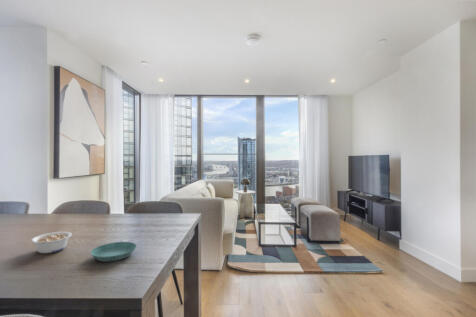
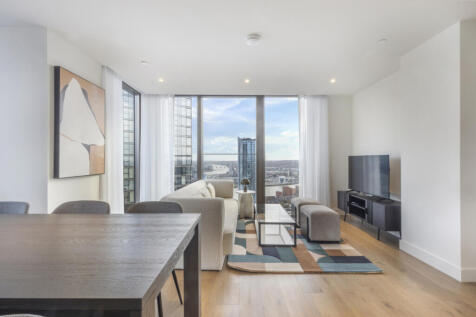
- saucer (114, 251)
- legume (52, 241)
